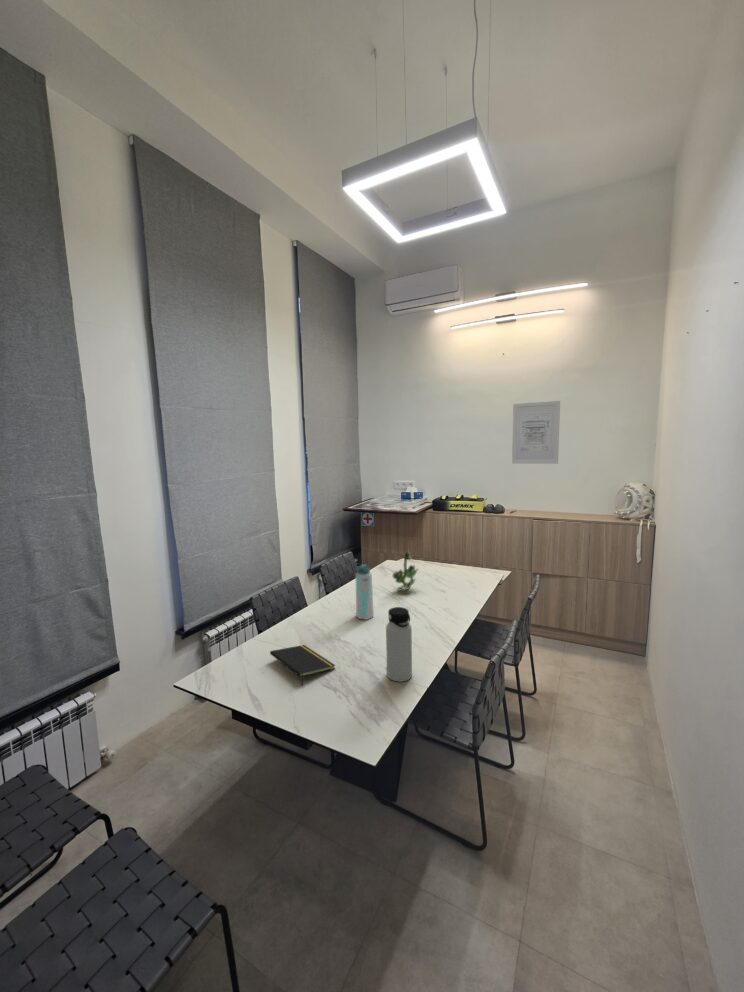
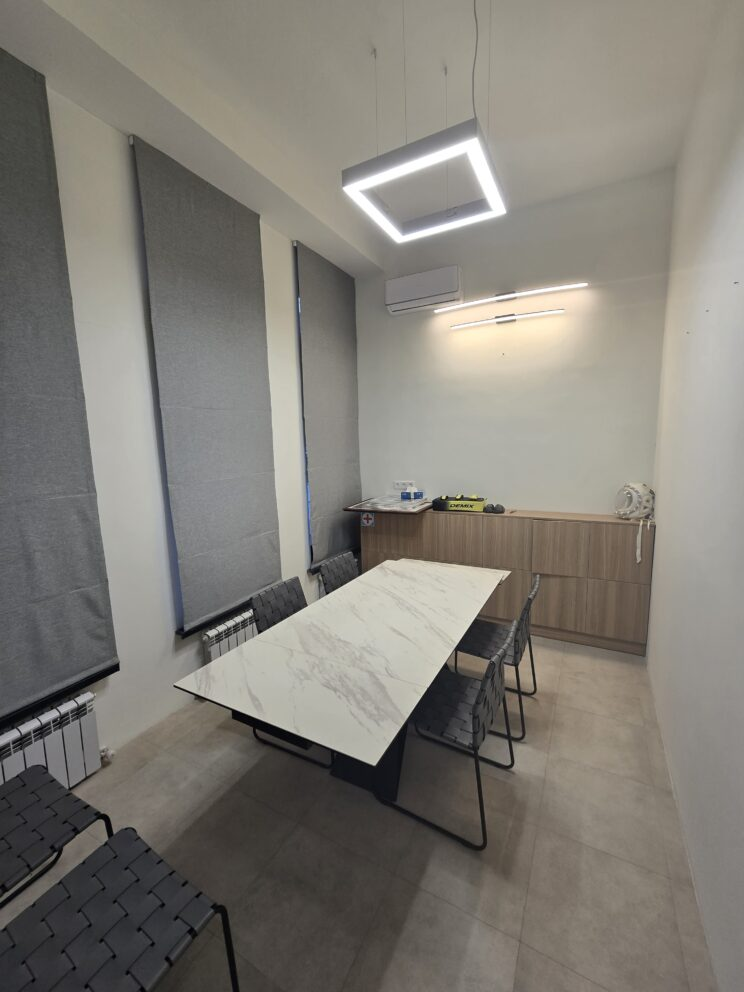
- wall art (535, 433)
- notepad (302, 659)
- banana bunch (405, 570)
- water bottle (363, 591)
- water bottle (398, 642)
